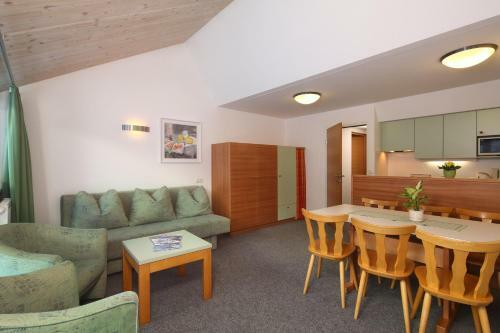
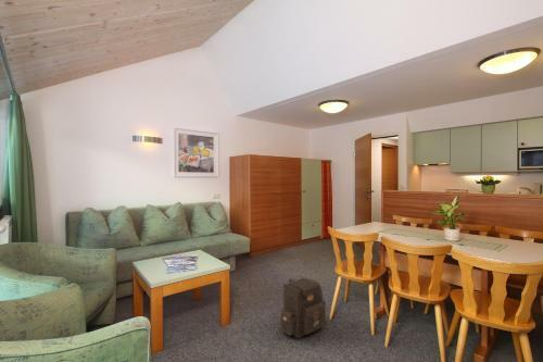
+ backpack (303, 302)
